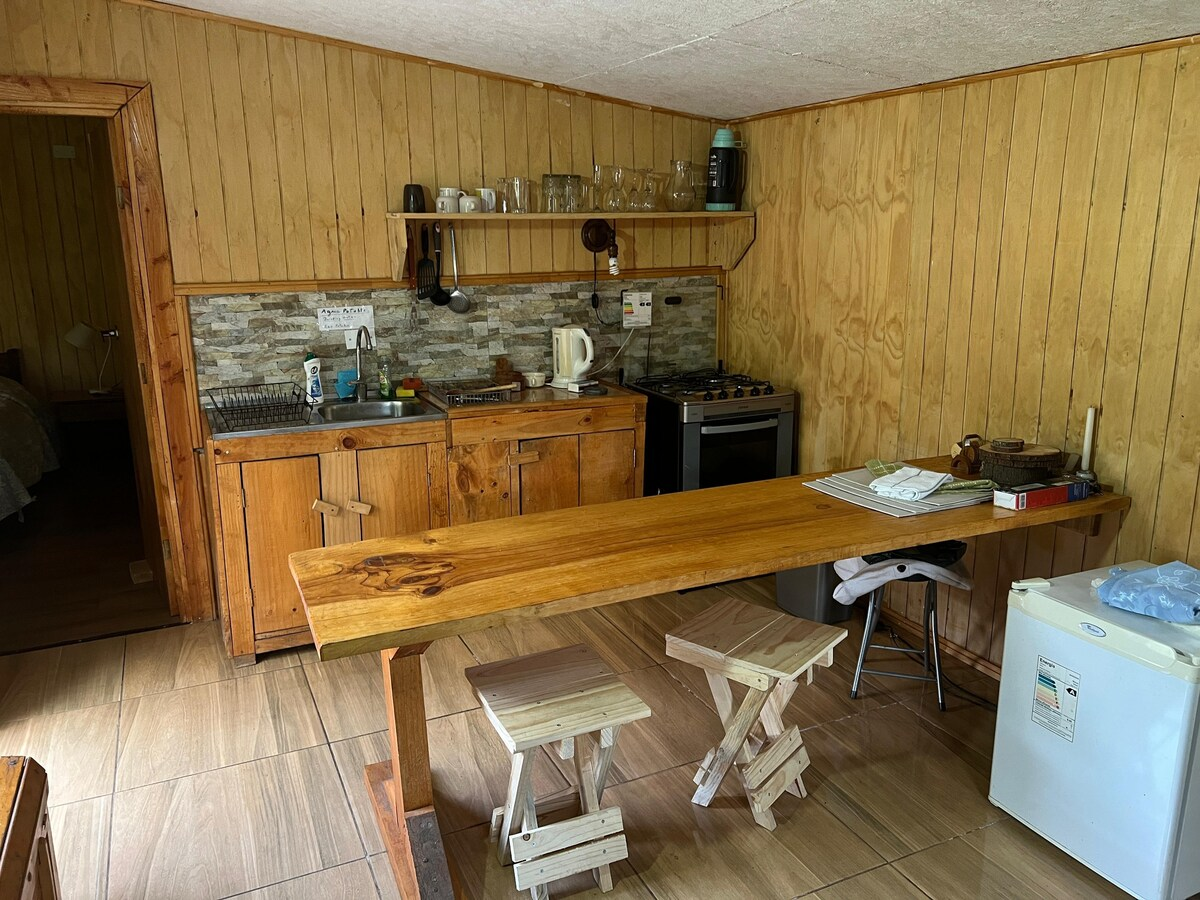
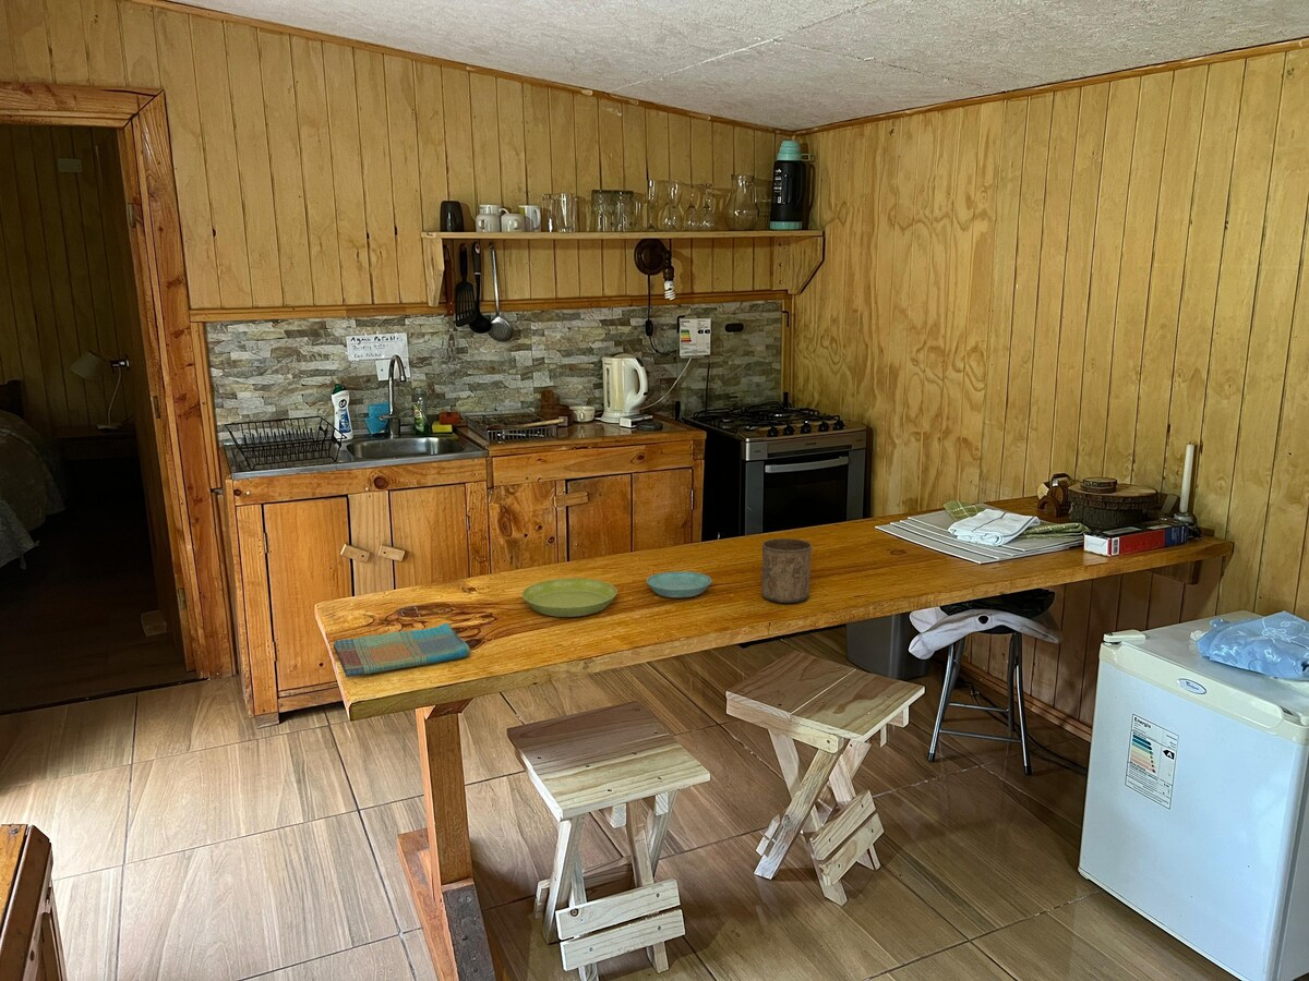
+ saucer (678, 585)
+ cup (786, 570)
+ saucer (569, 598)
+ dish towel (401, 647)
